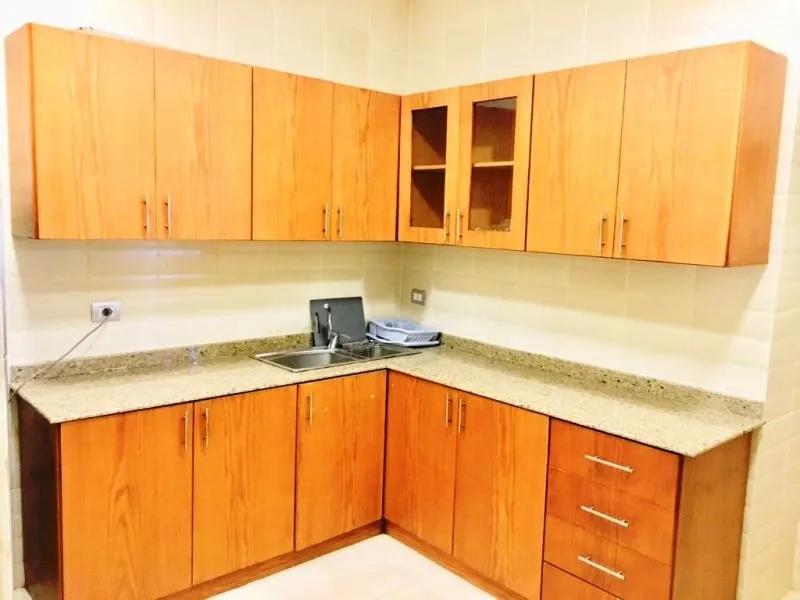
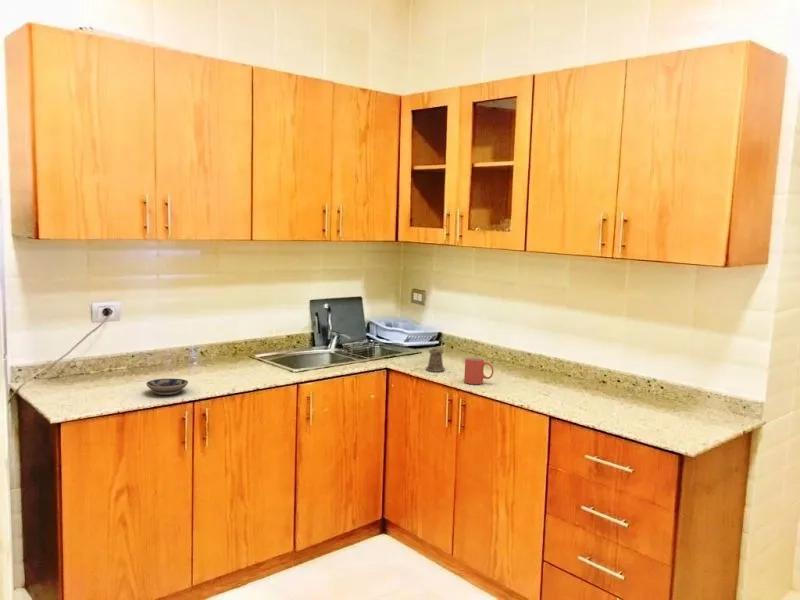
+ mug (479, 371)
+ bowl (167, 387)
+ pepper shaker (436, 358)
